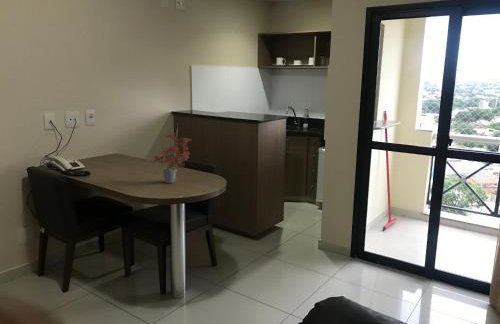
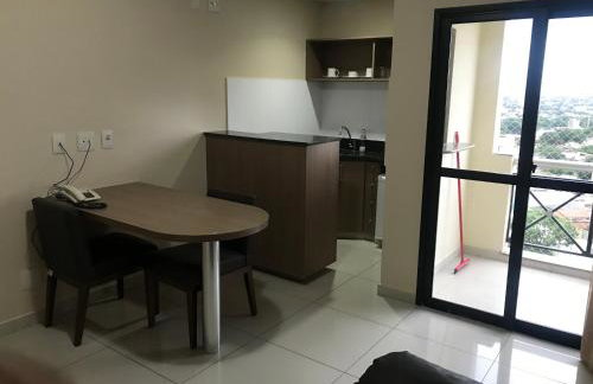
- potted plant (171, 152)
